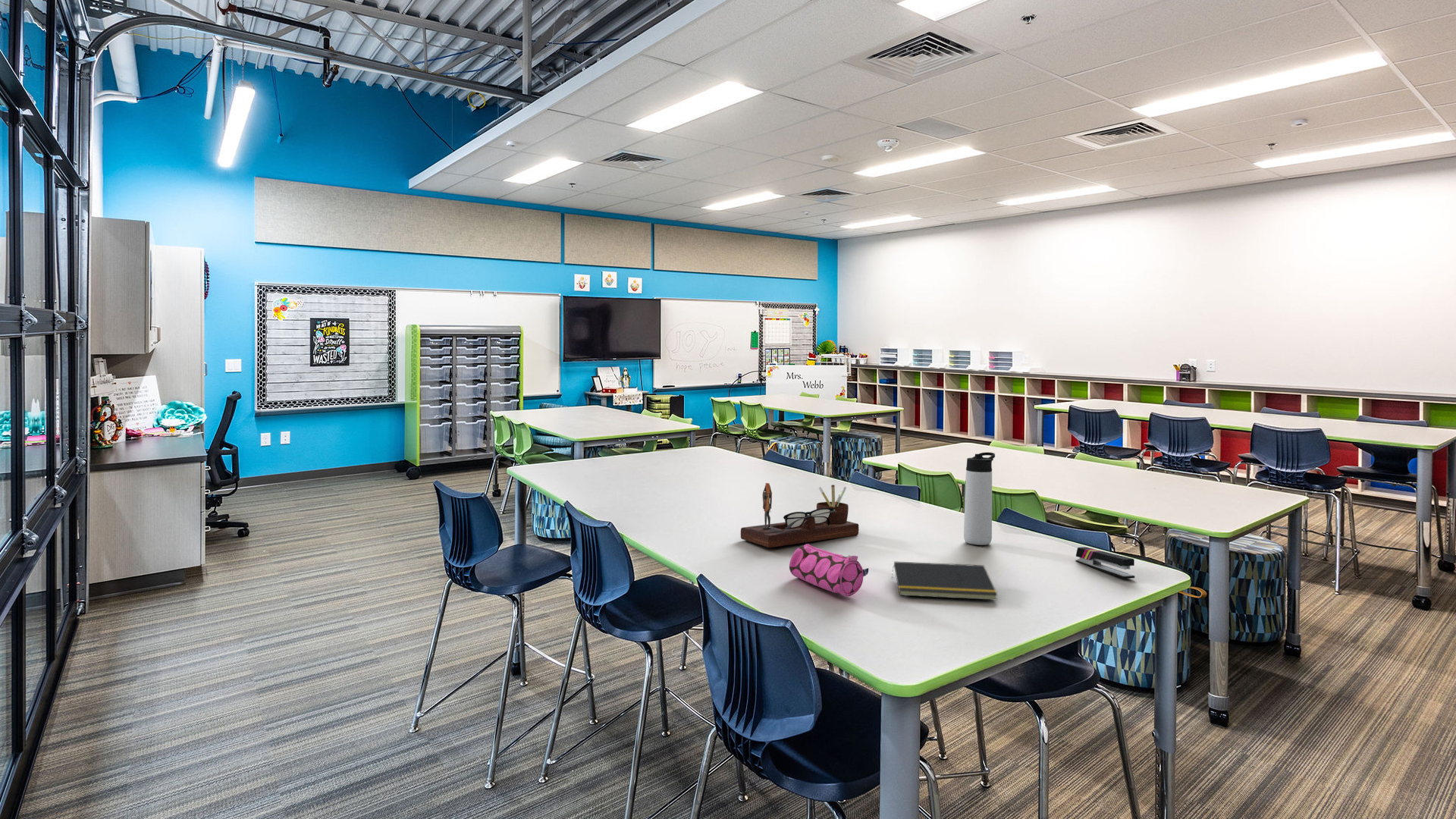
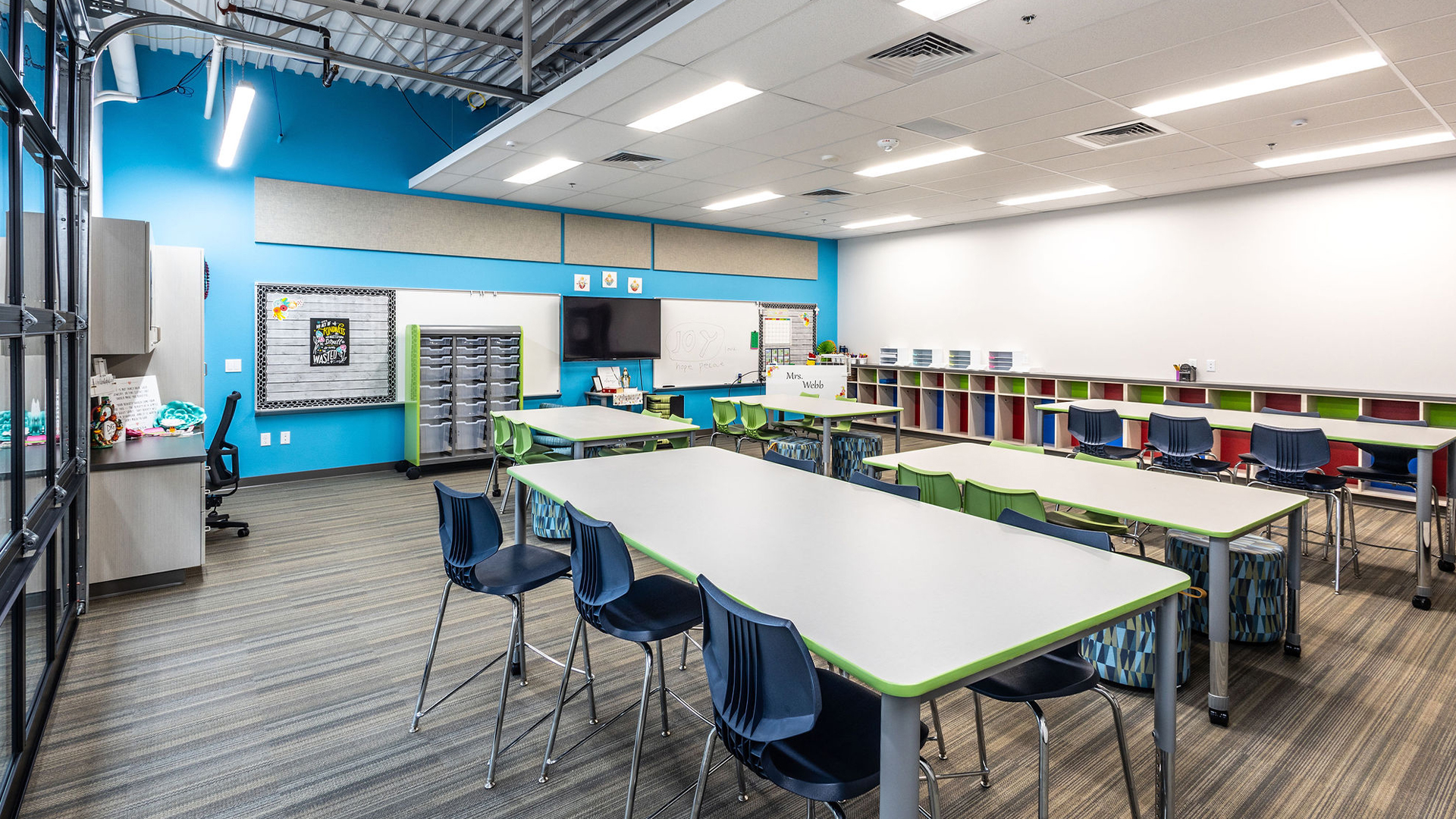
- desk organizer (804, 512)
- notepad (943, 579)
- stapler (1103, 560)
- pencil case (825, 567)
- thermos bottle (981, 497)
